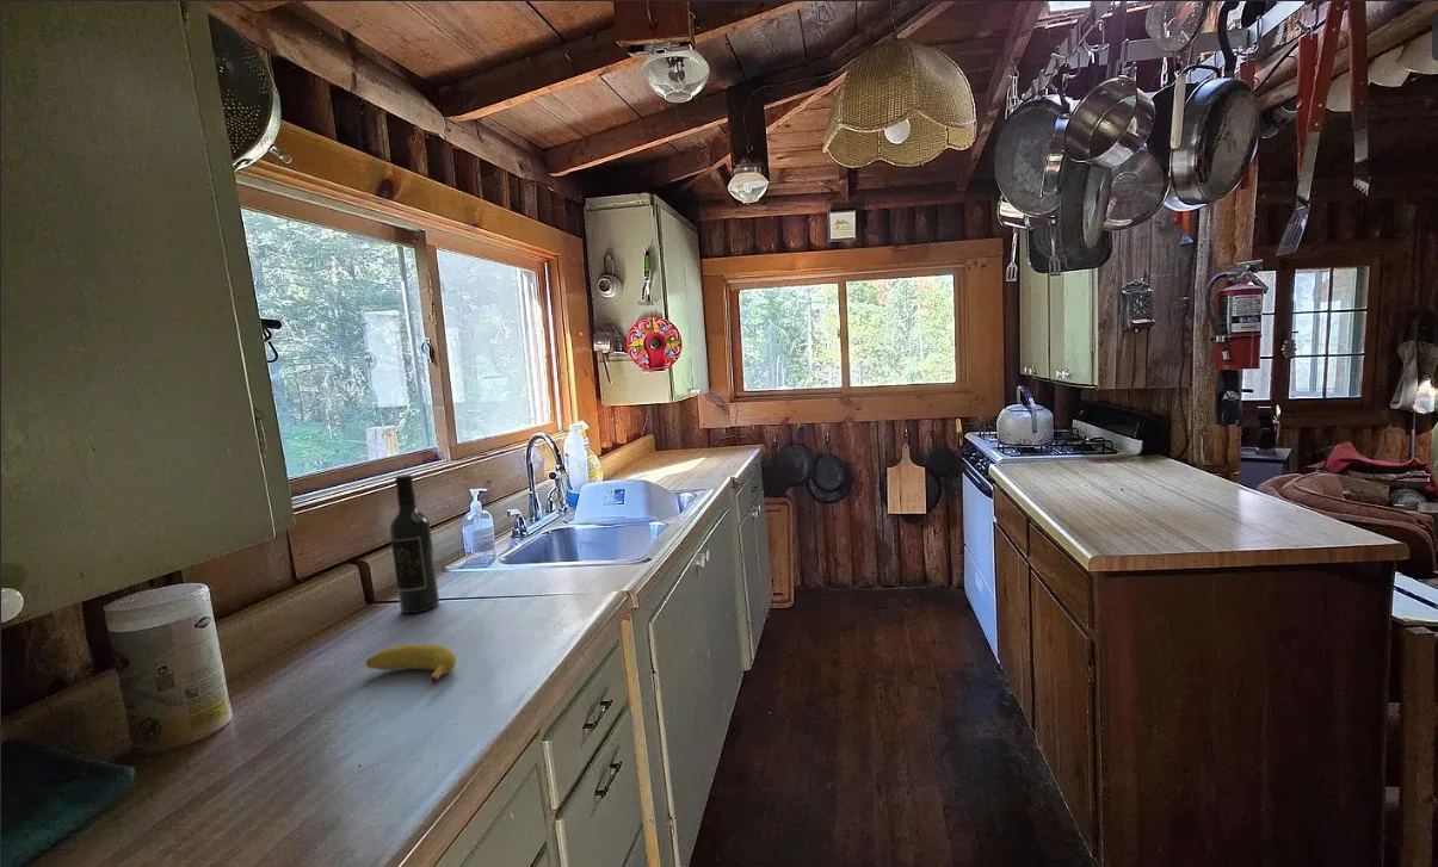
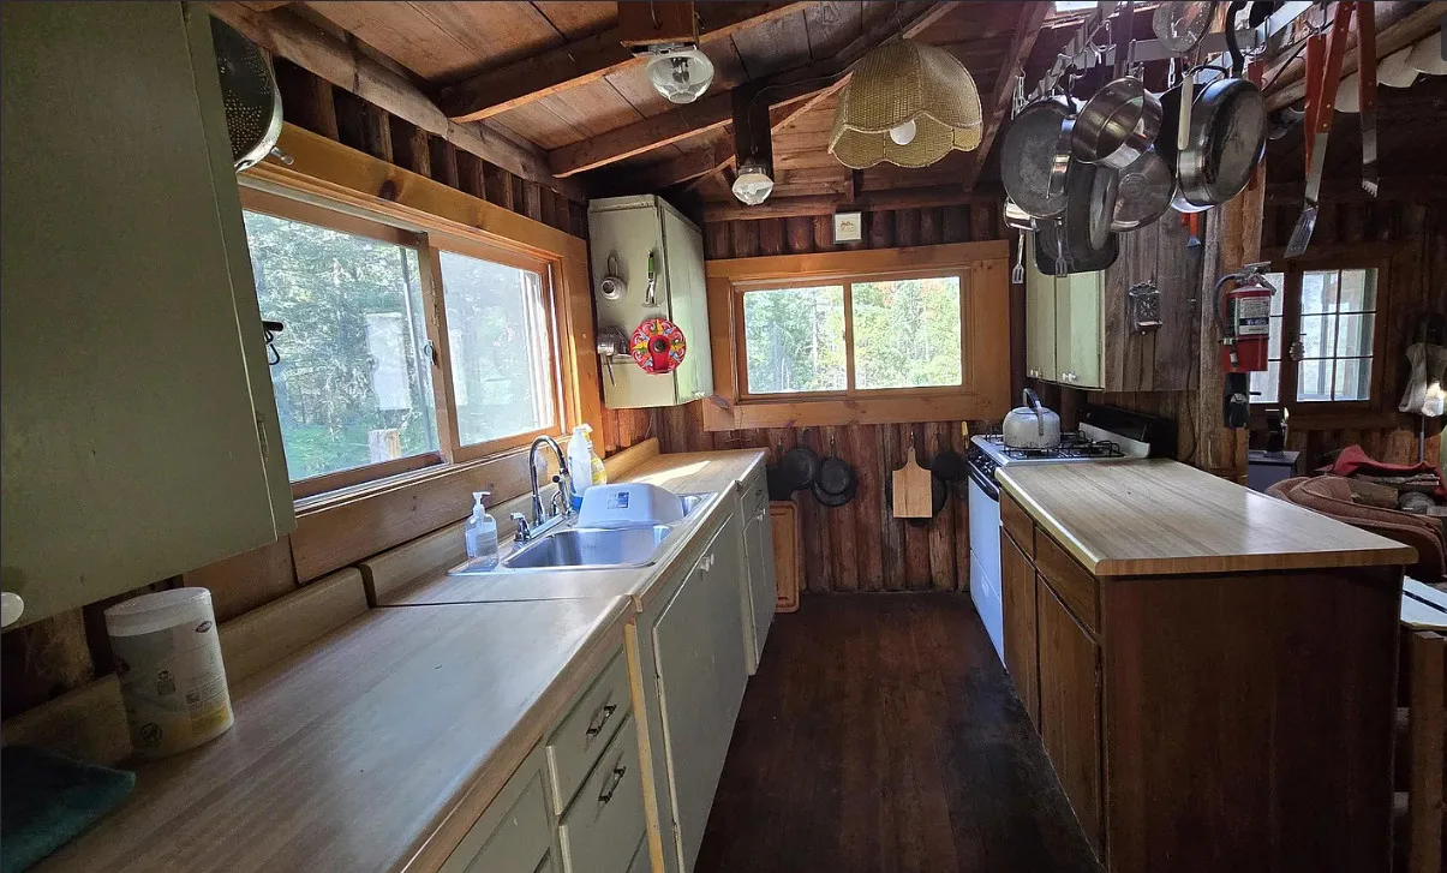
- banana (409, 664)
- wine bottle (412, 541)
